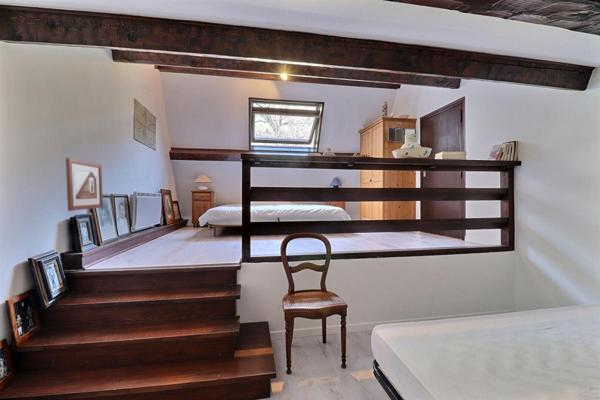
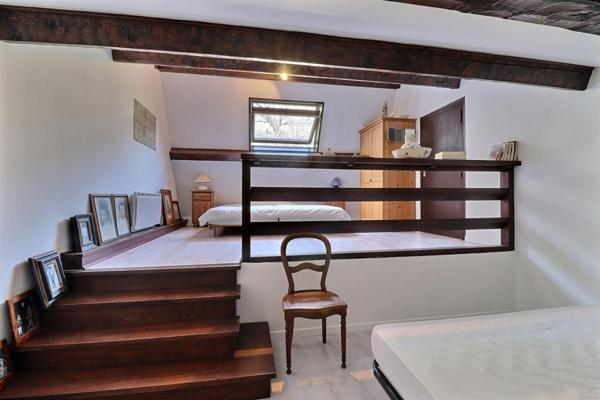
- picture frame (86, 185)
